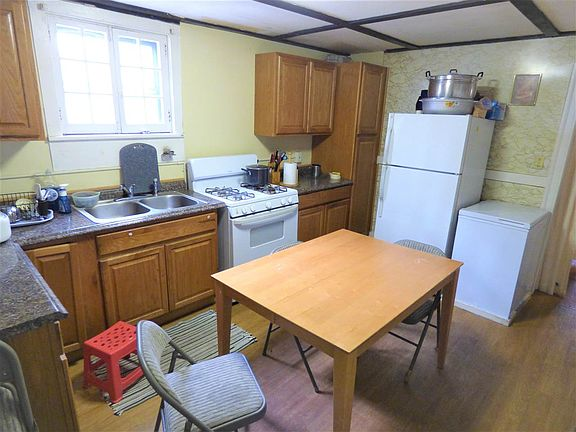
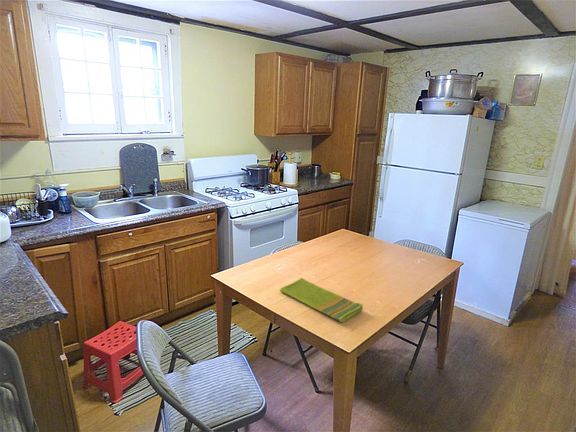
+ dish towel (319, 297)
